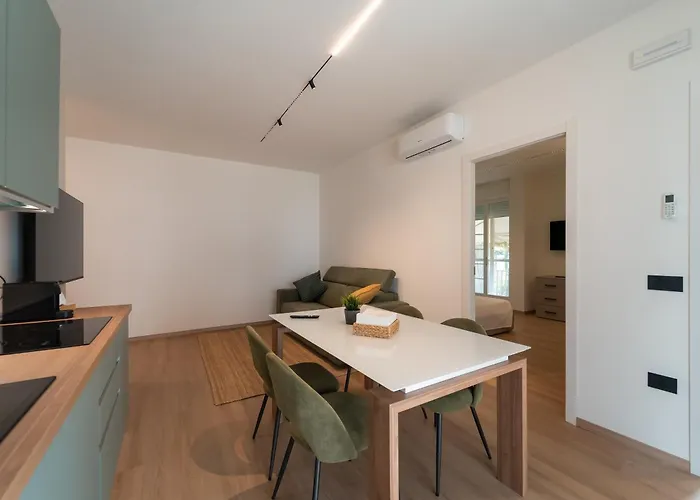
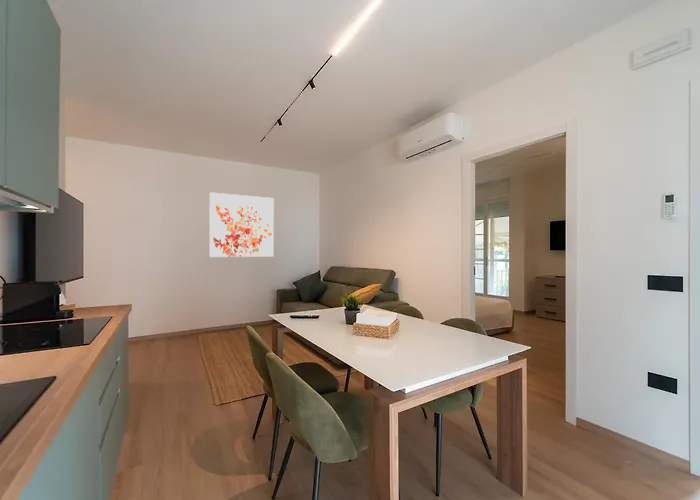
+ wall art (243, 226)
